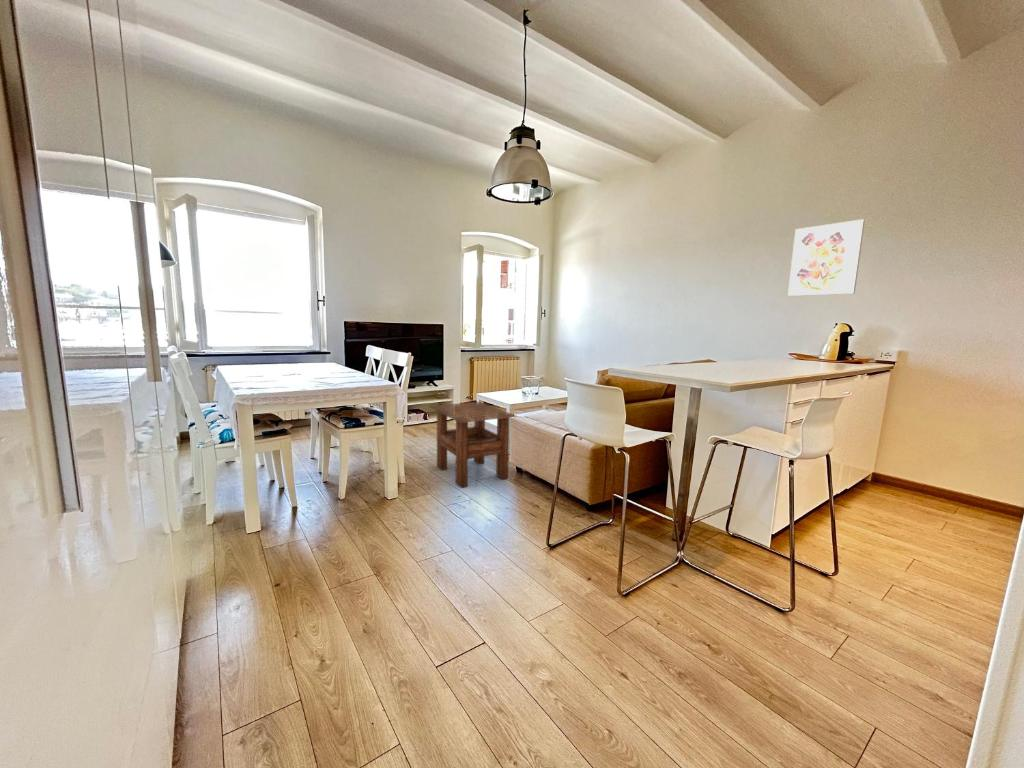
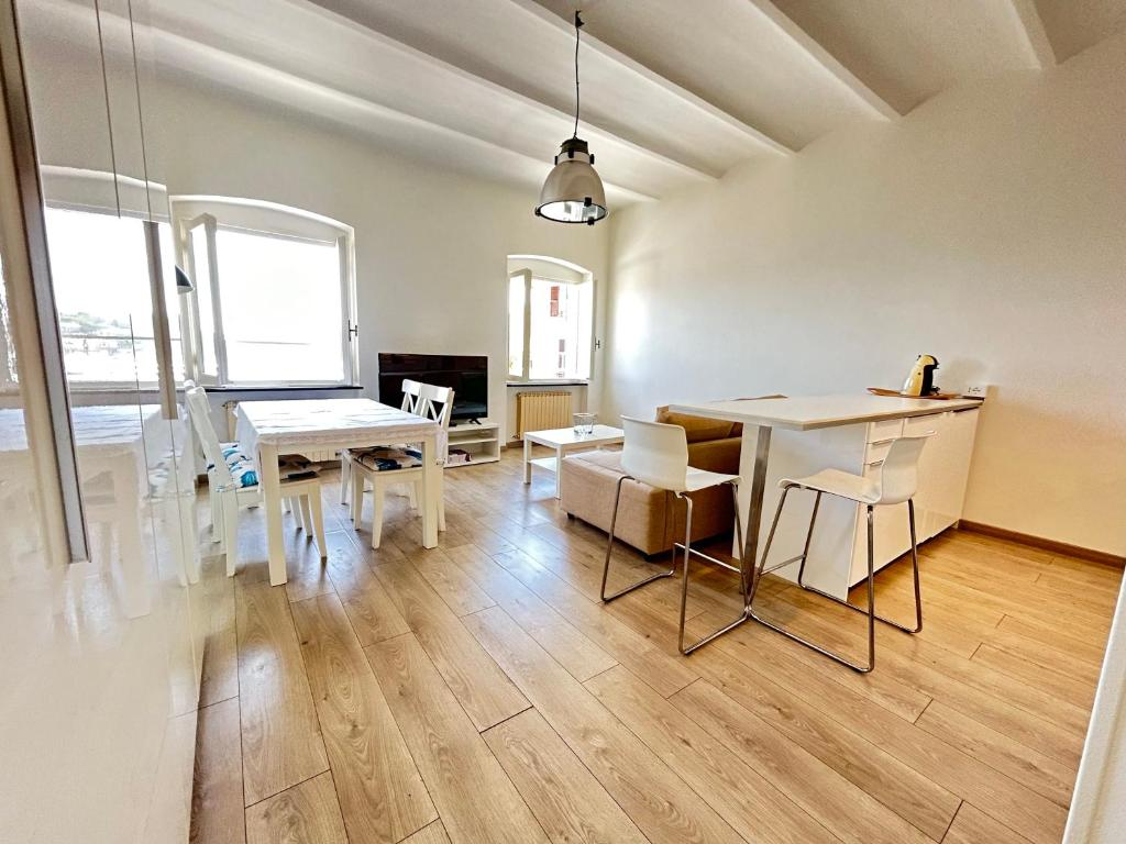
- side table (470, 442)
- wall art (823, 260)
